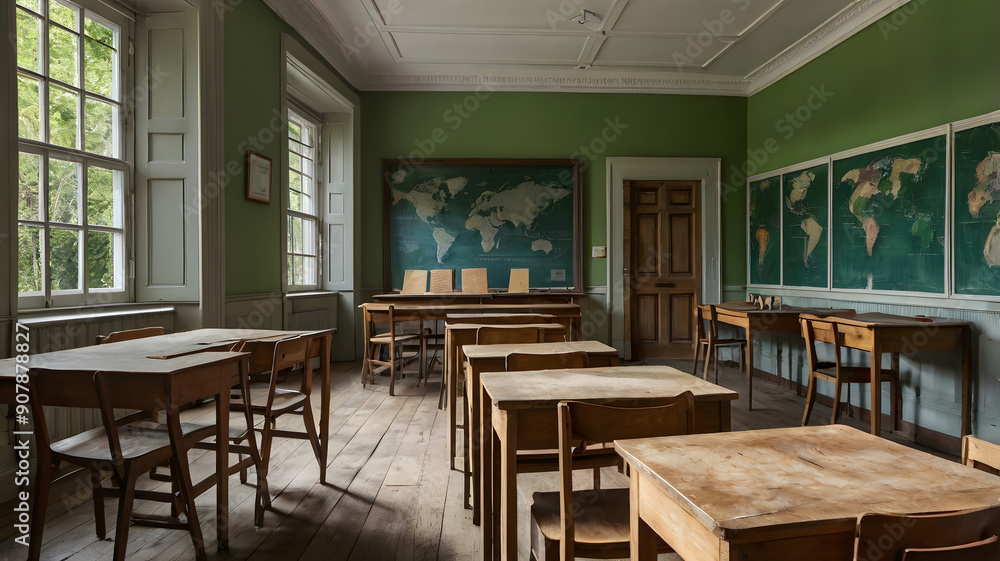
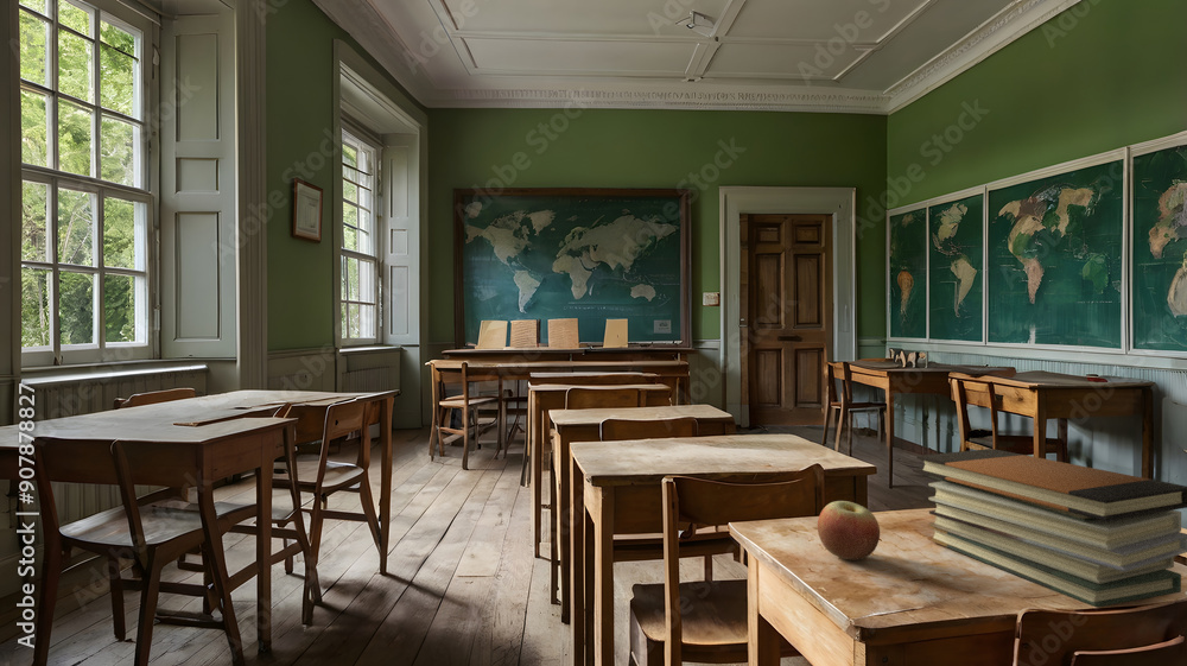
+ apple (848, 529)
+ book stack (1041, 516)
